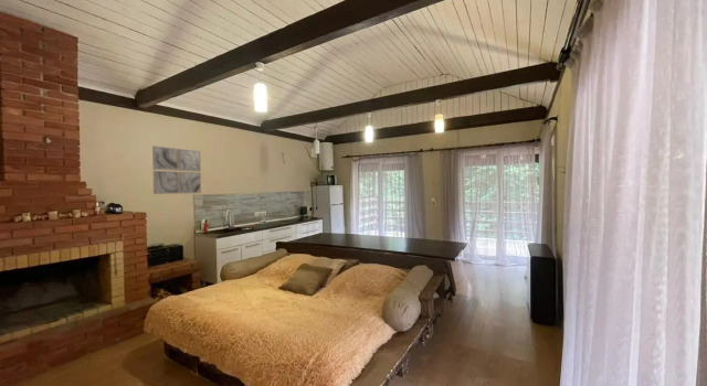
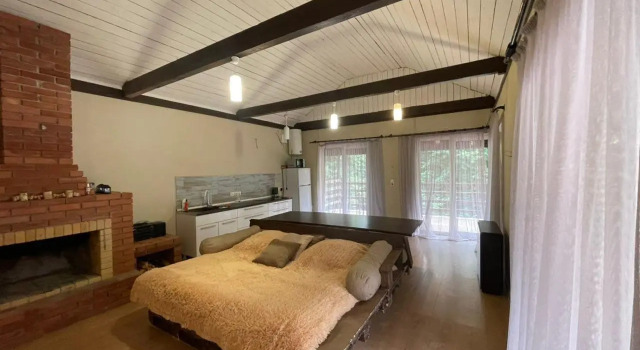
- wall art (177, 170)
